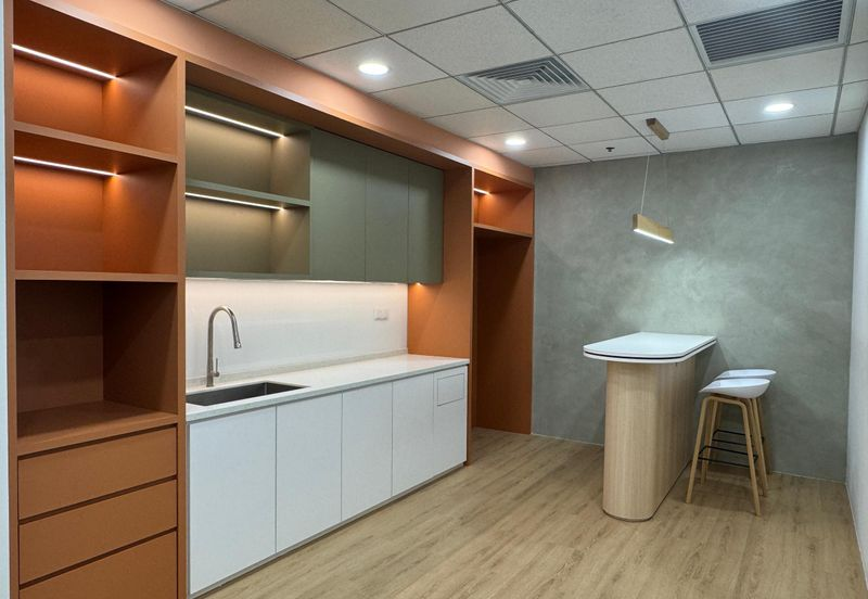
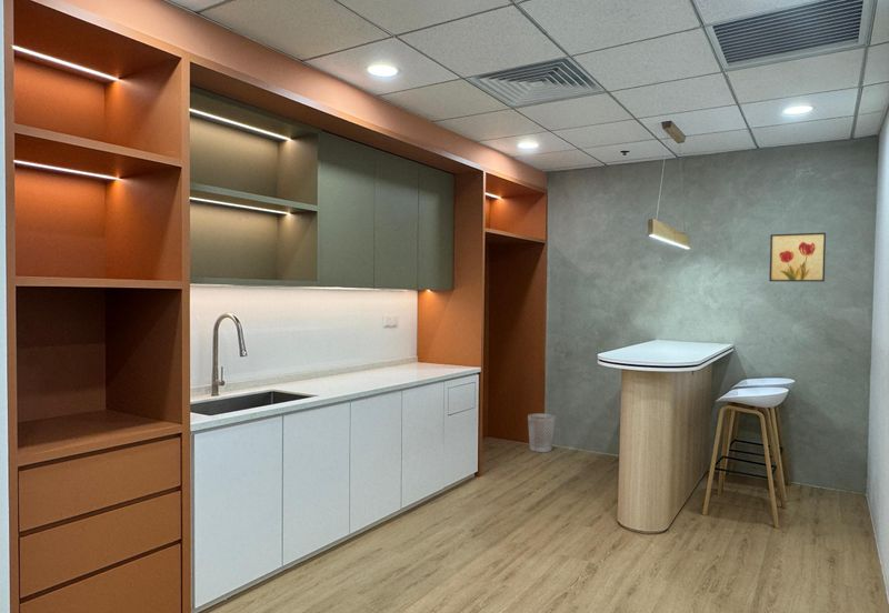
+ wastebasket (541, 432)
+ wall art (797, 258)
